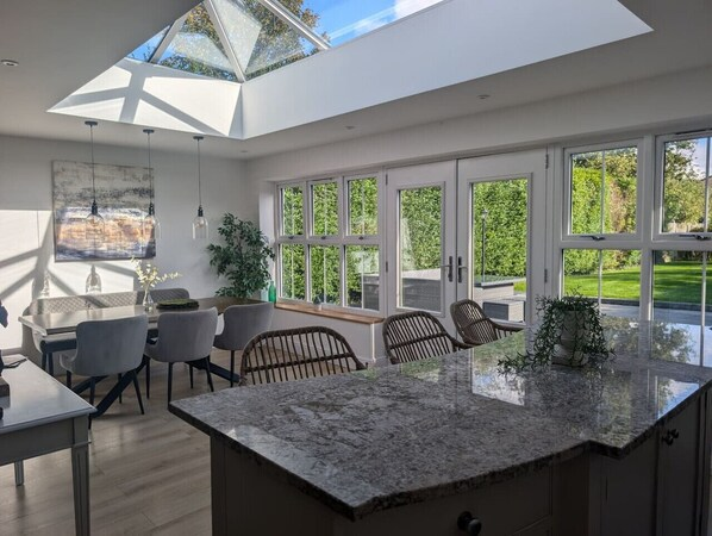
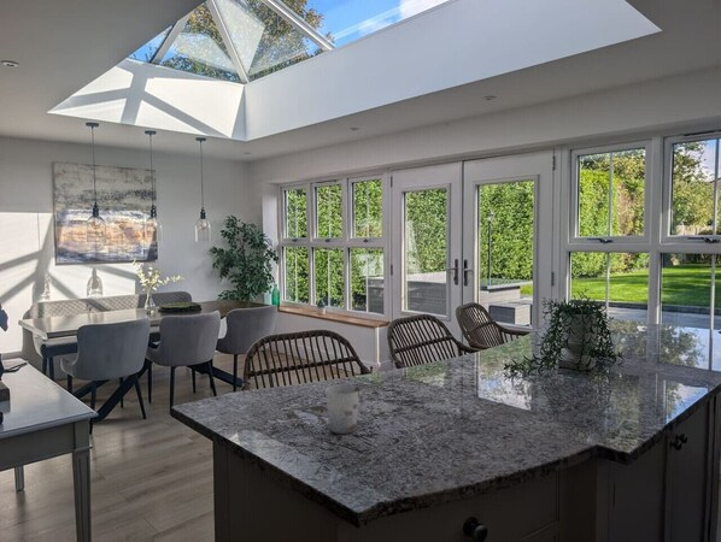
+ cup (347, 407)
